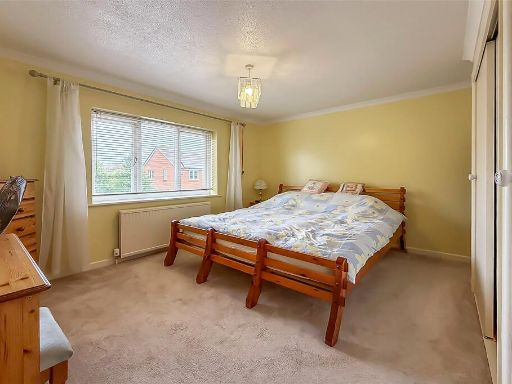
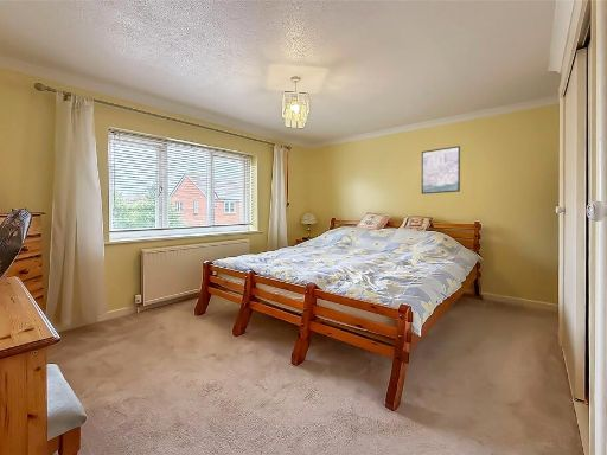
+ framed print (440, 171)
